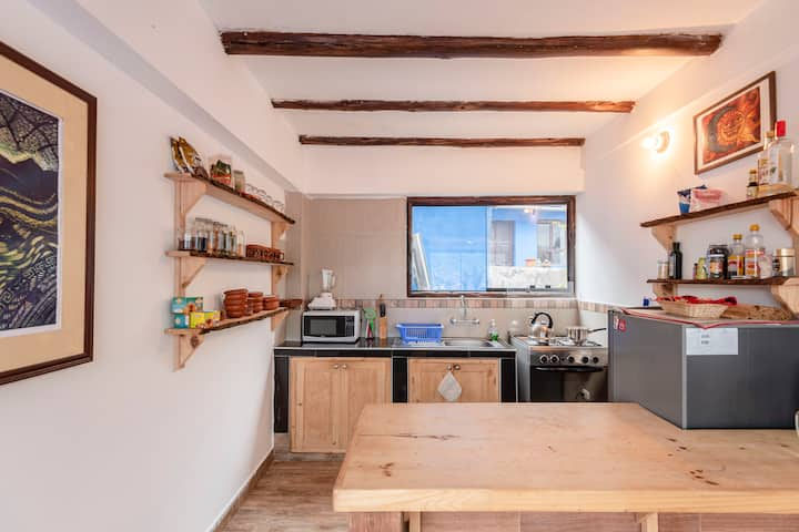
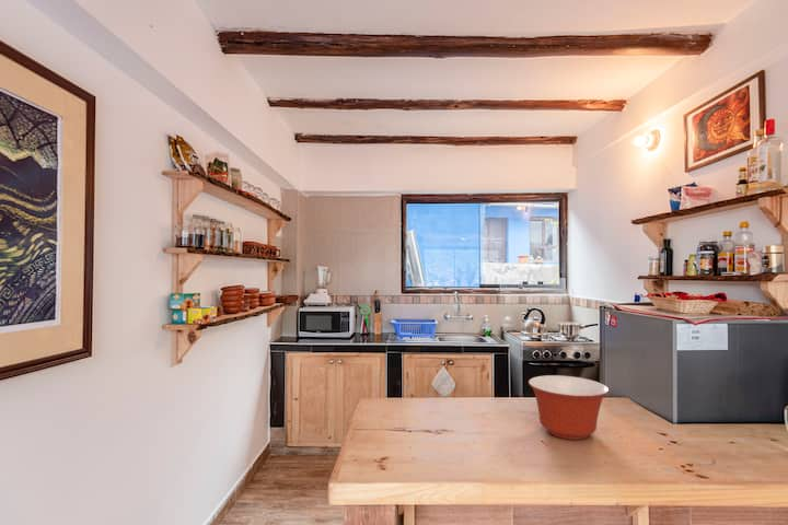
+ mixing bowl (567, 408)
